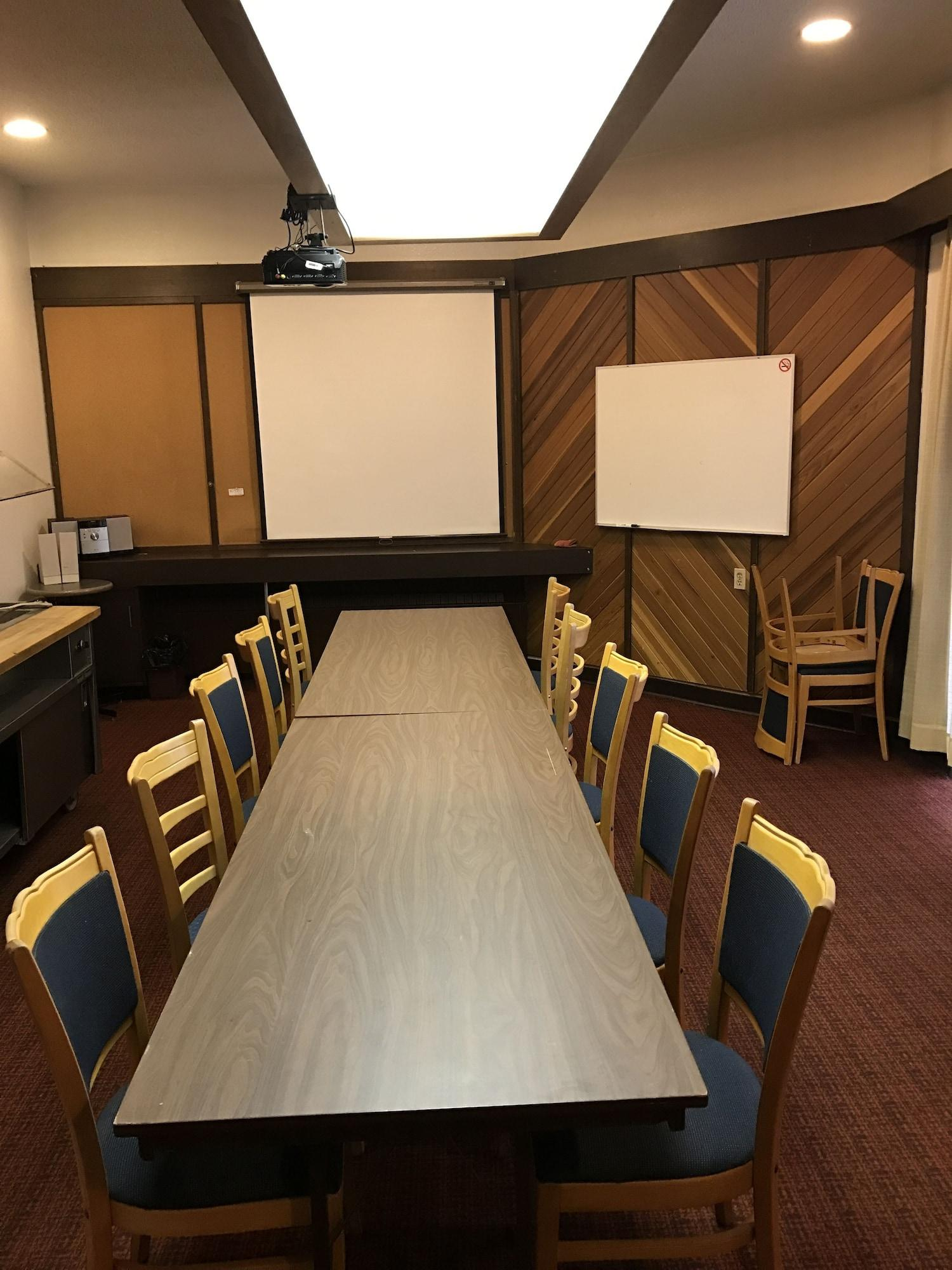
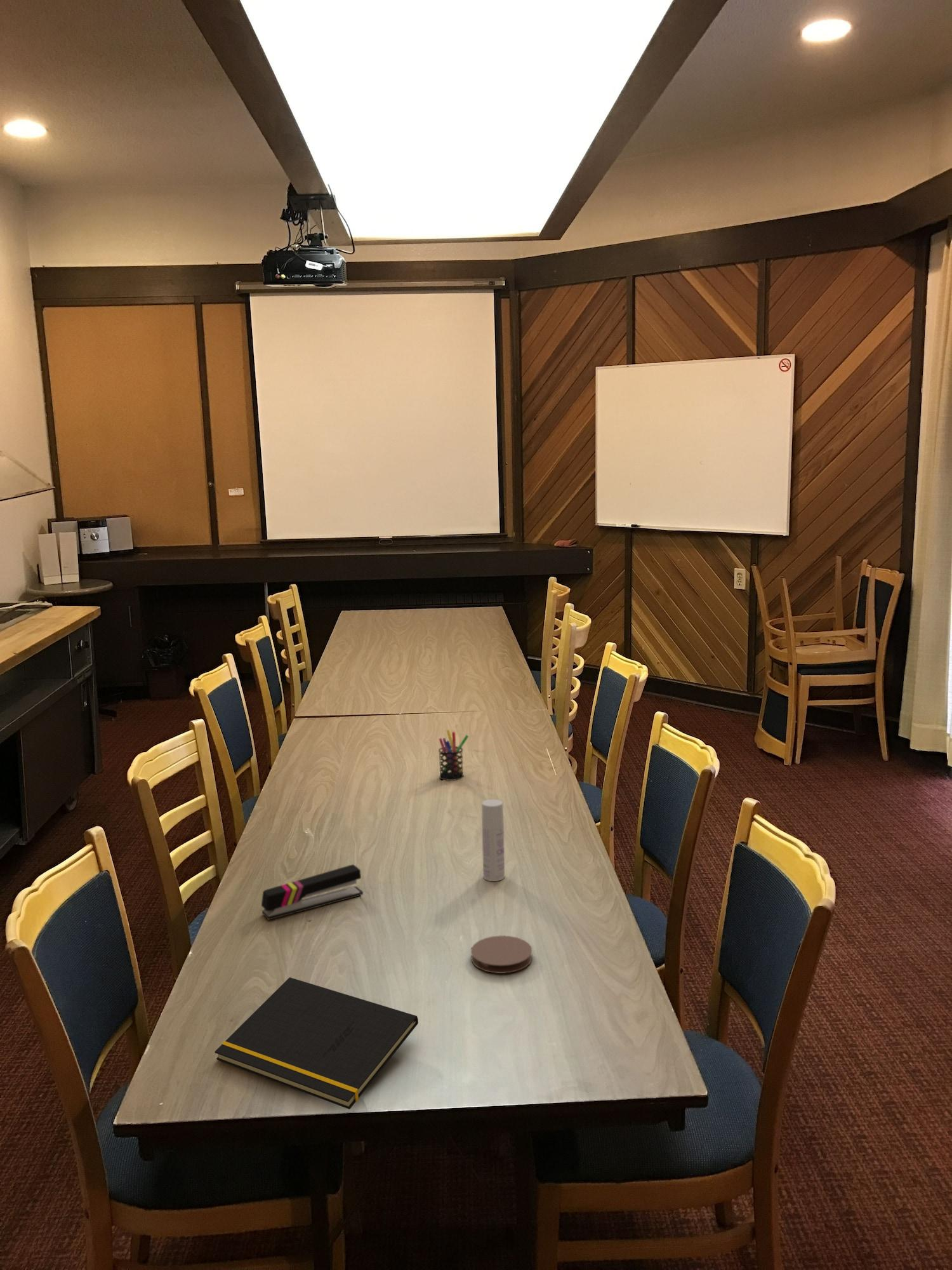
+ notepad (317, 1037)
+ coaster (501, 954)
+ stapler (312, 890)
+ bottle (493, 840)
+ pen holder (454, 753)
